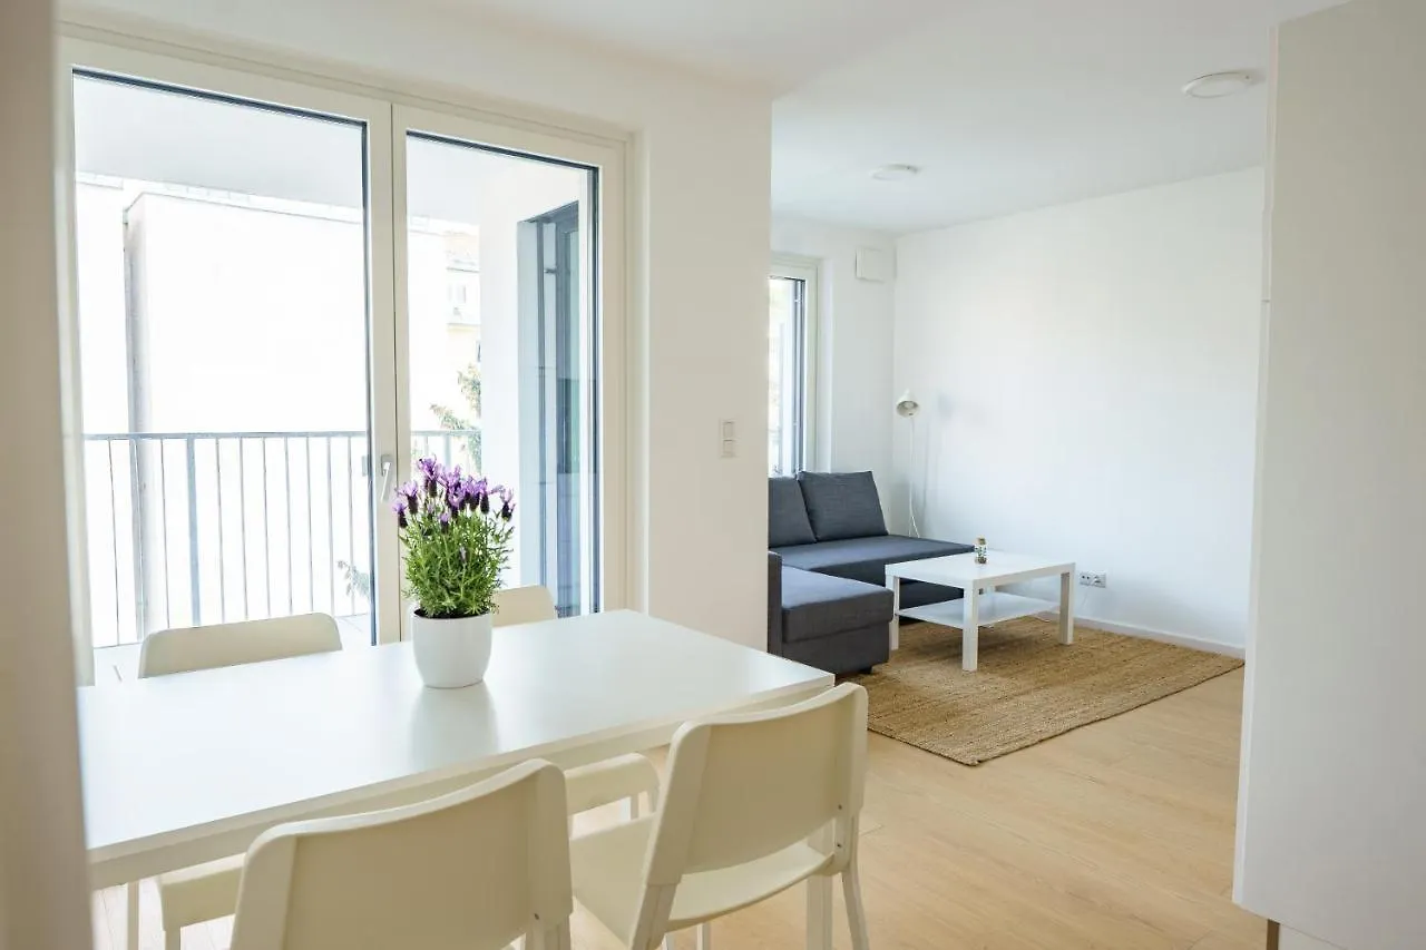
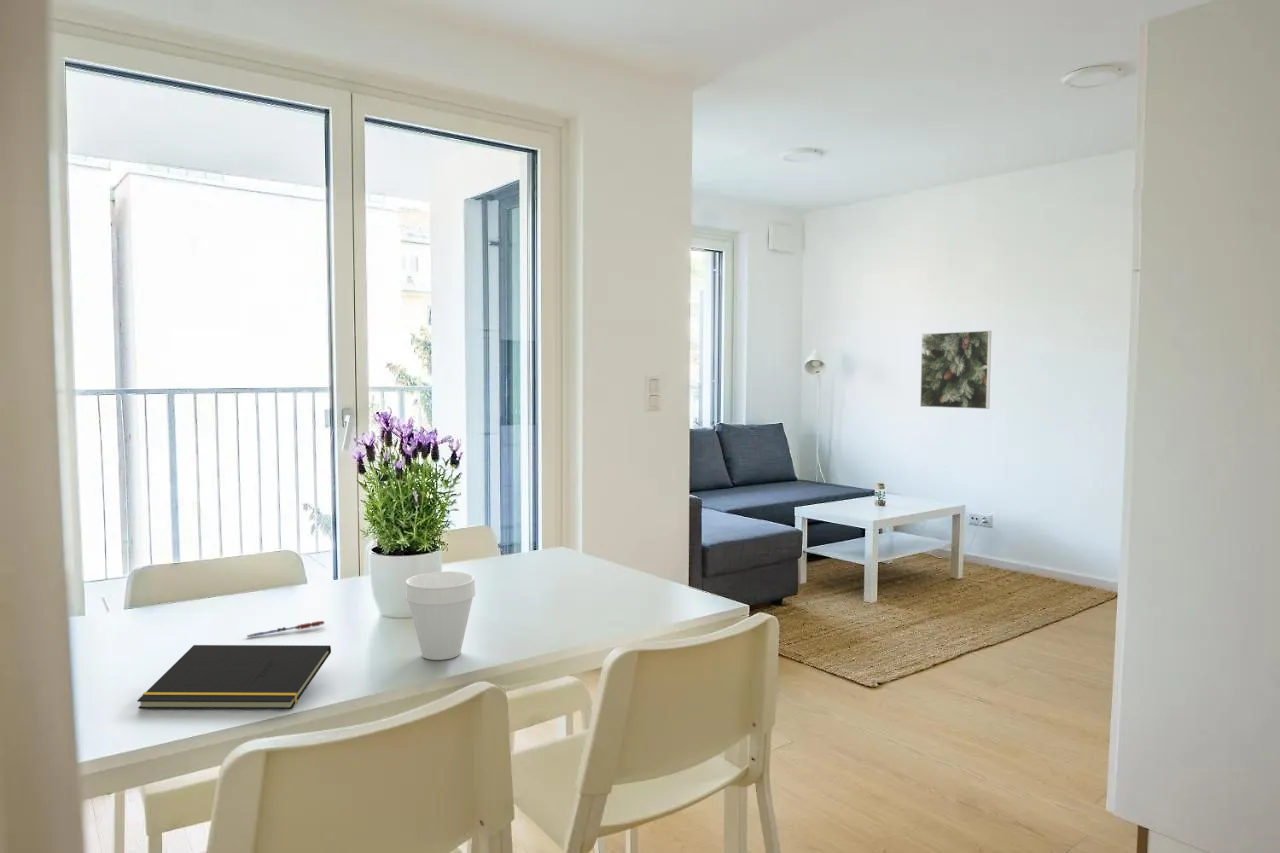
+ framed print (954, 370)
+ cup (441, 616)
+ pen (286, 628)
+ notepad (240, 675)
